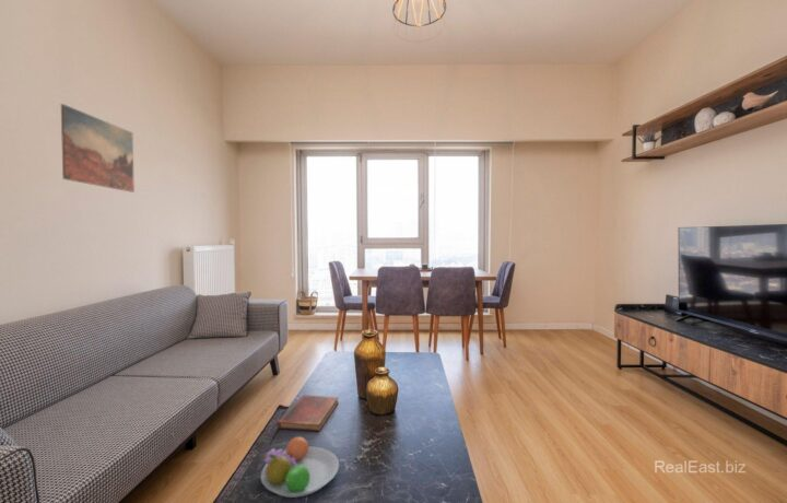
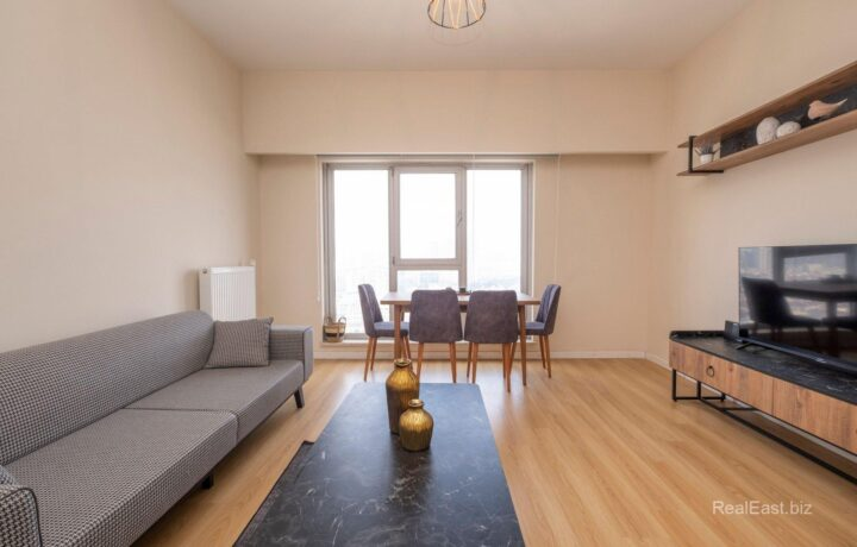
- wall art (102, 153)
- diary (309, 411)
- fruit bowl (298, 463)
